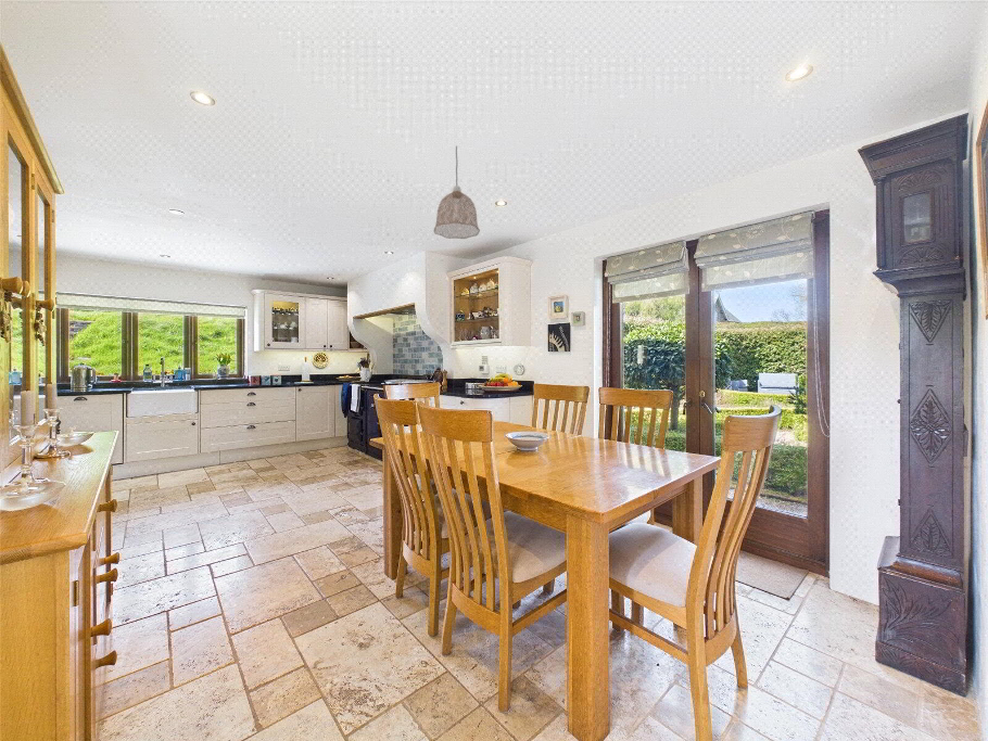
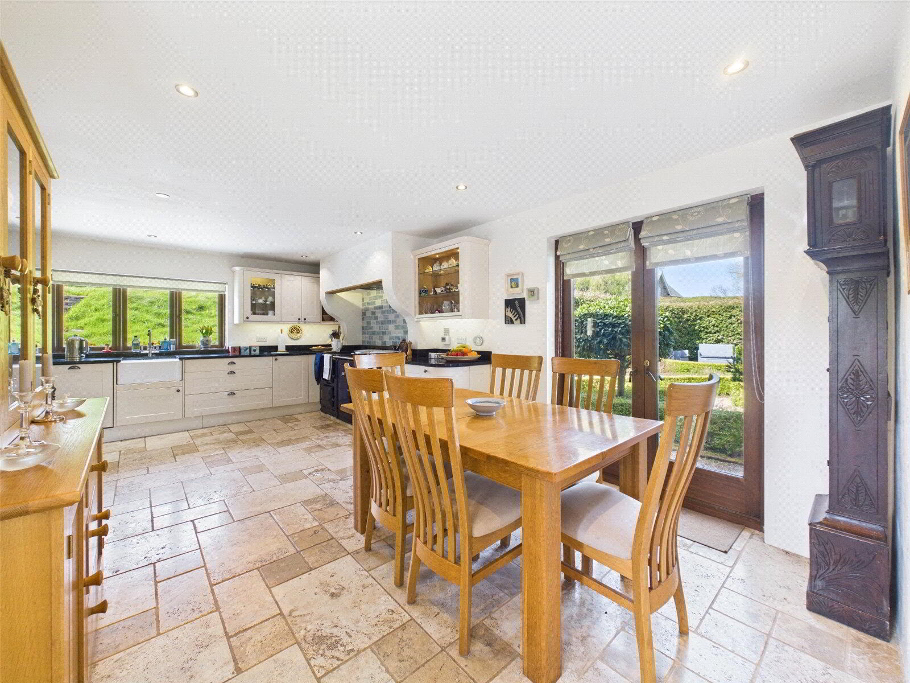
- pendant lamp (456, 189)
